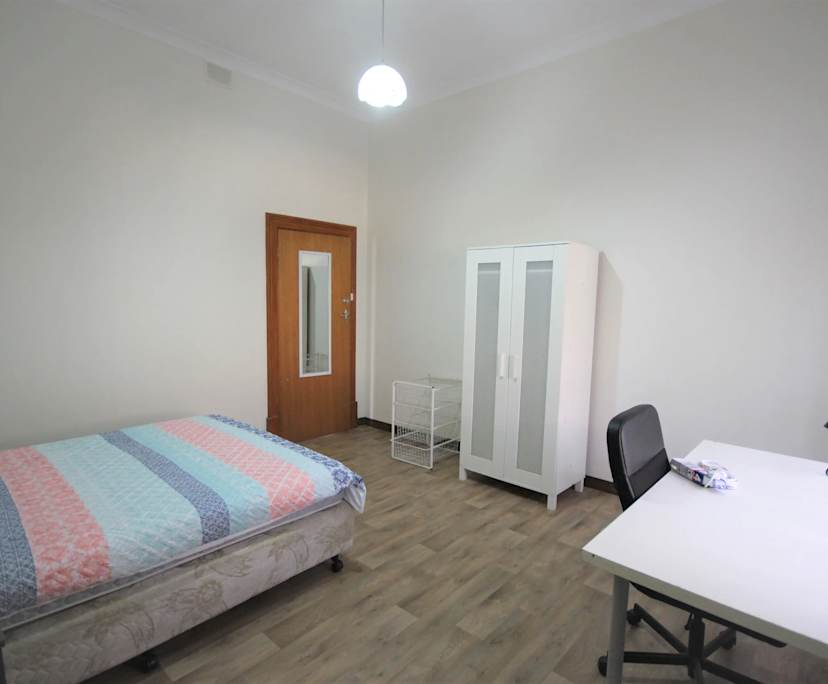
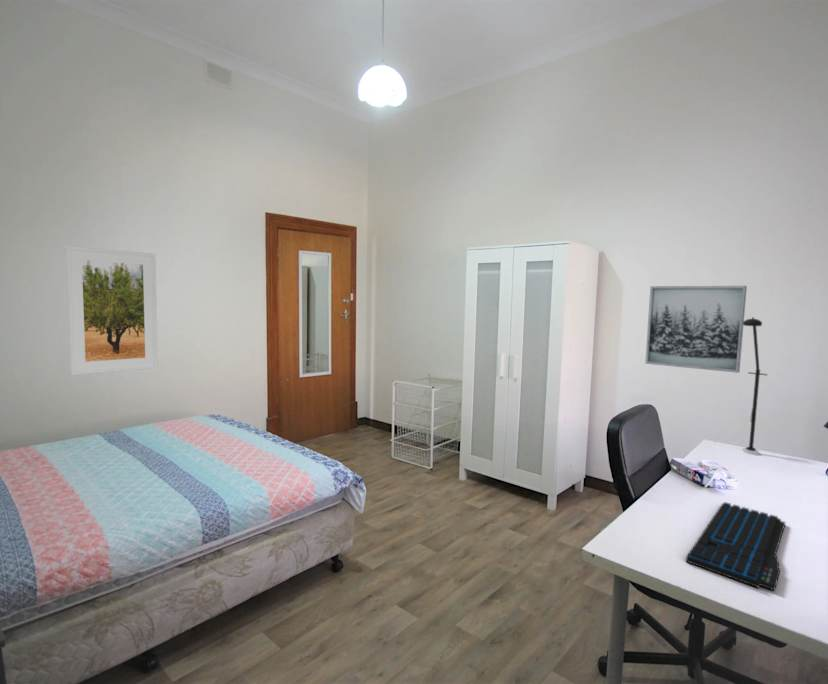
+ keyboard (743, 538)
+ wall art (692, 327)
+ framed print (114, 311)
+ desk lamp (754, 390)
